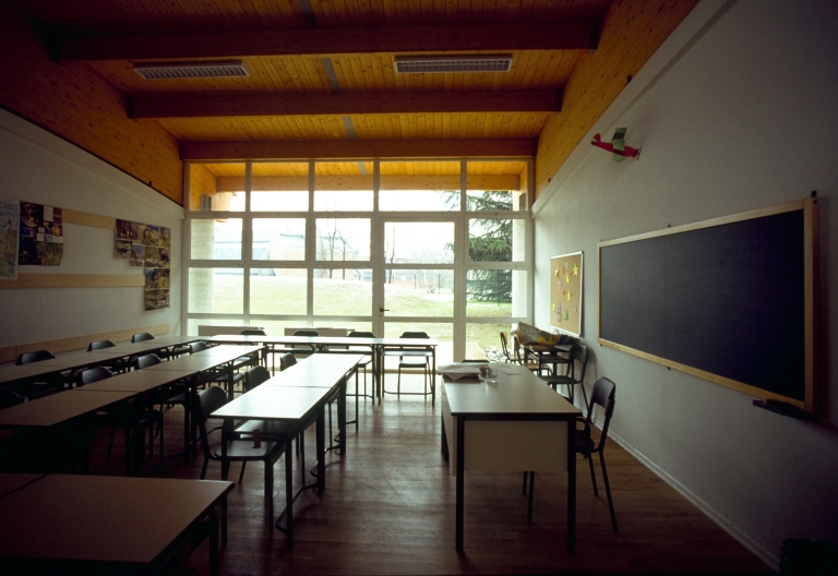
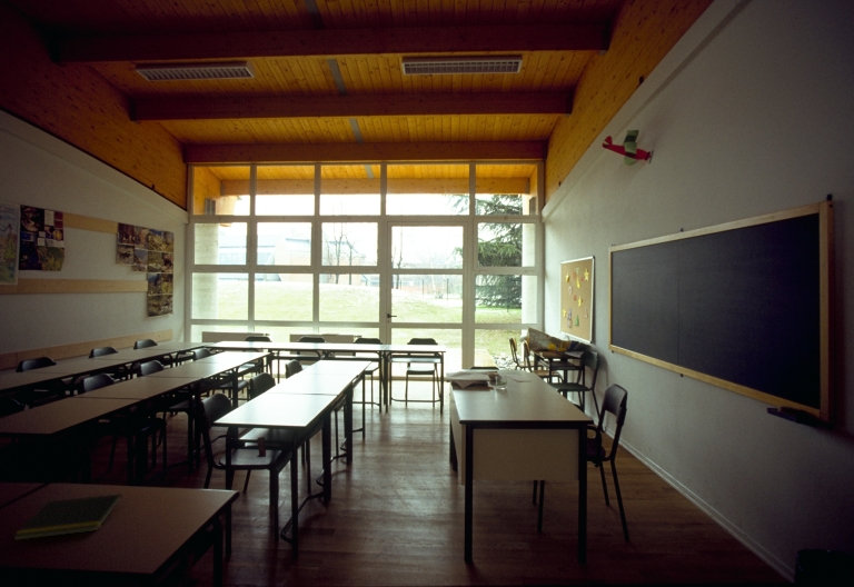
+ notepad (71, 515)
